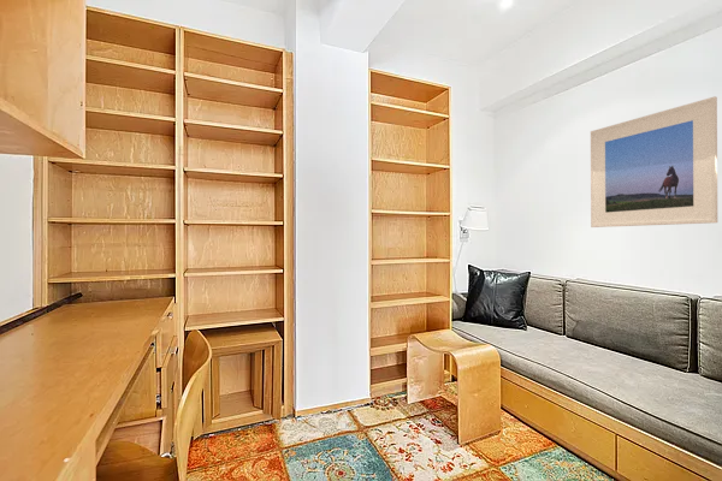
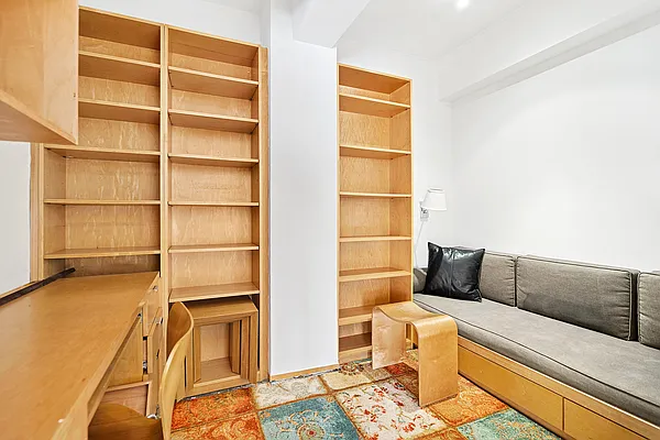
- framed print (645, 171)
